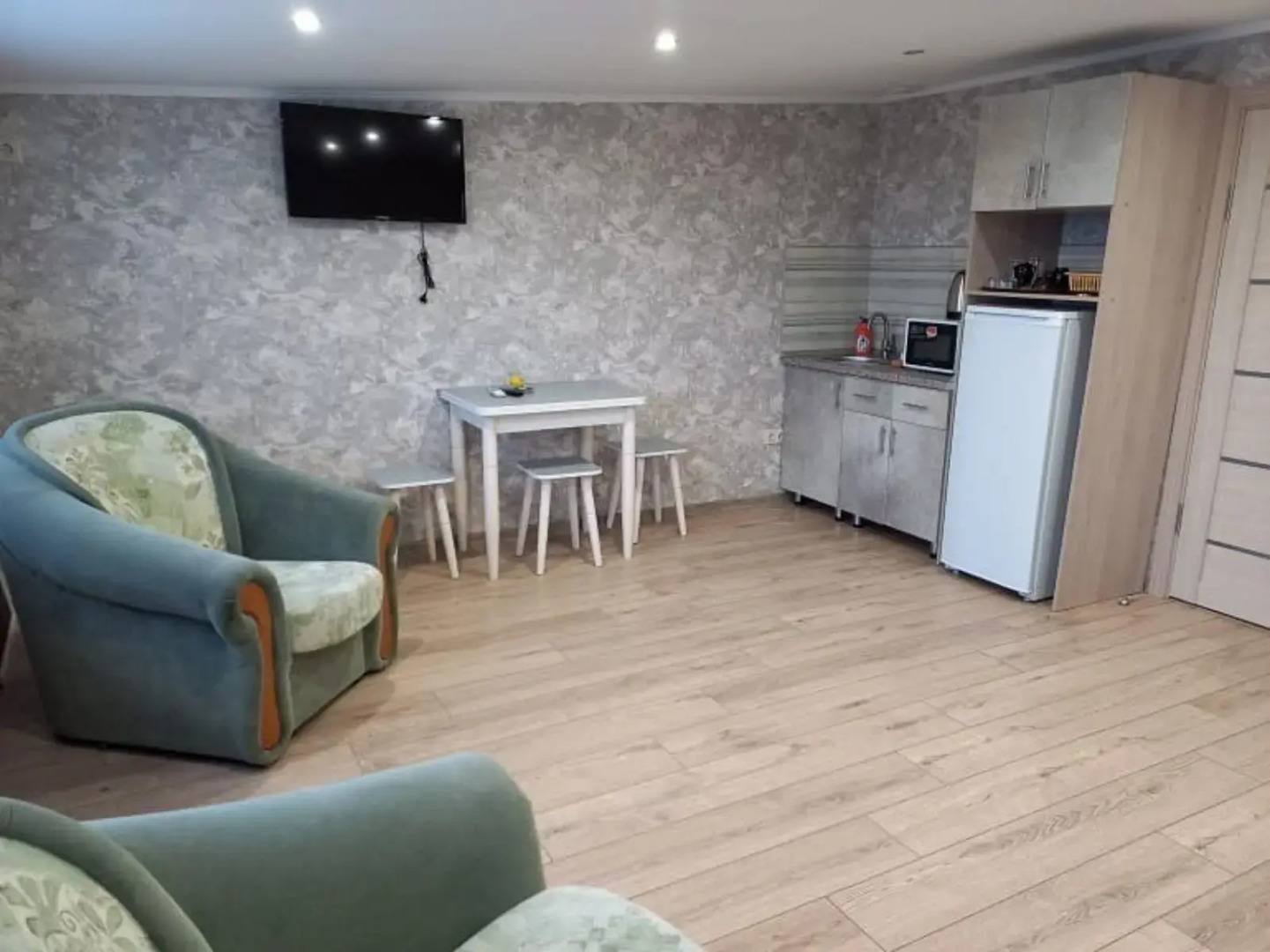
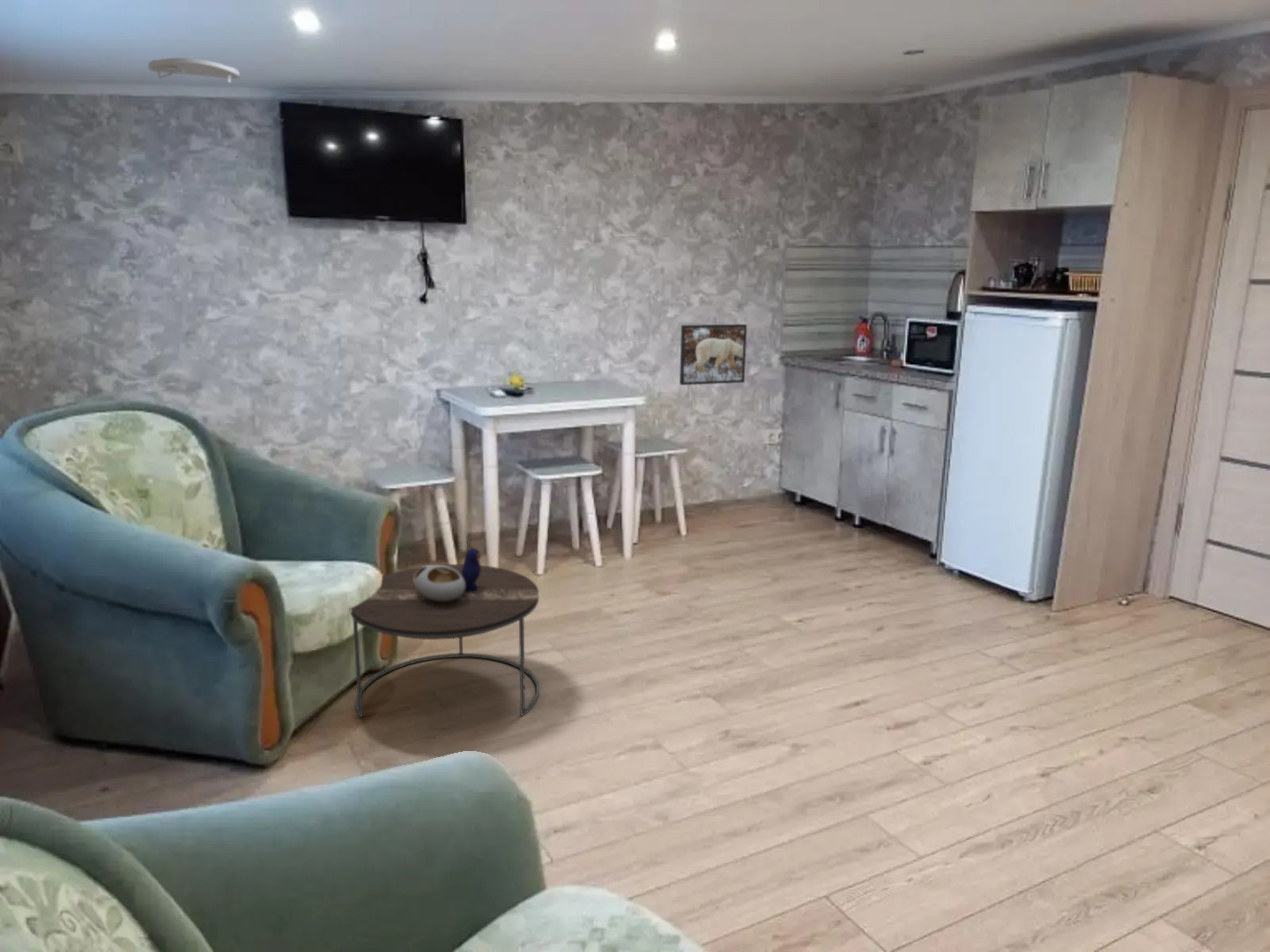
+ smoke detector (195, 72)
+ side table (447, 625)
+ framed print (713, 354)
